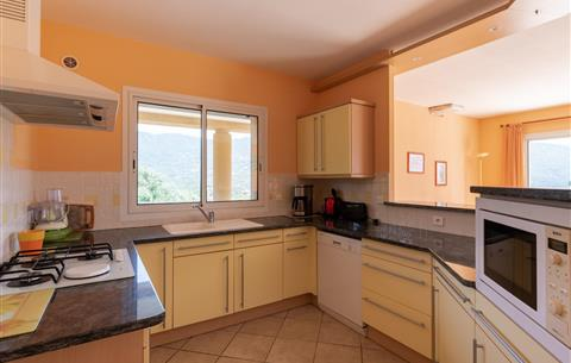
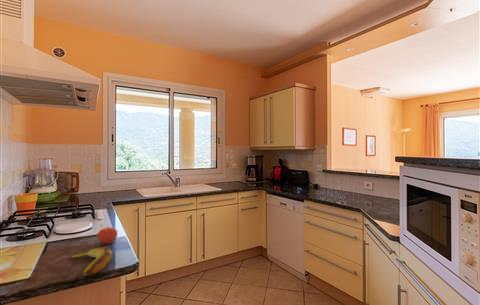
+ apple (107, 234)
+ banana (84, 255)
